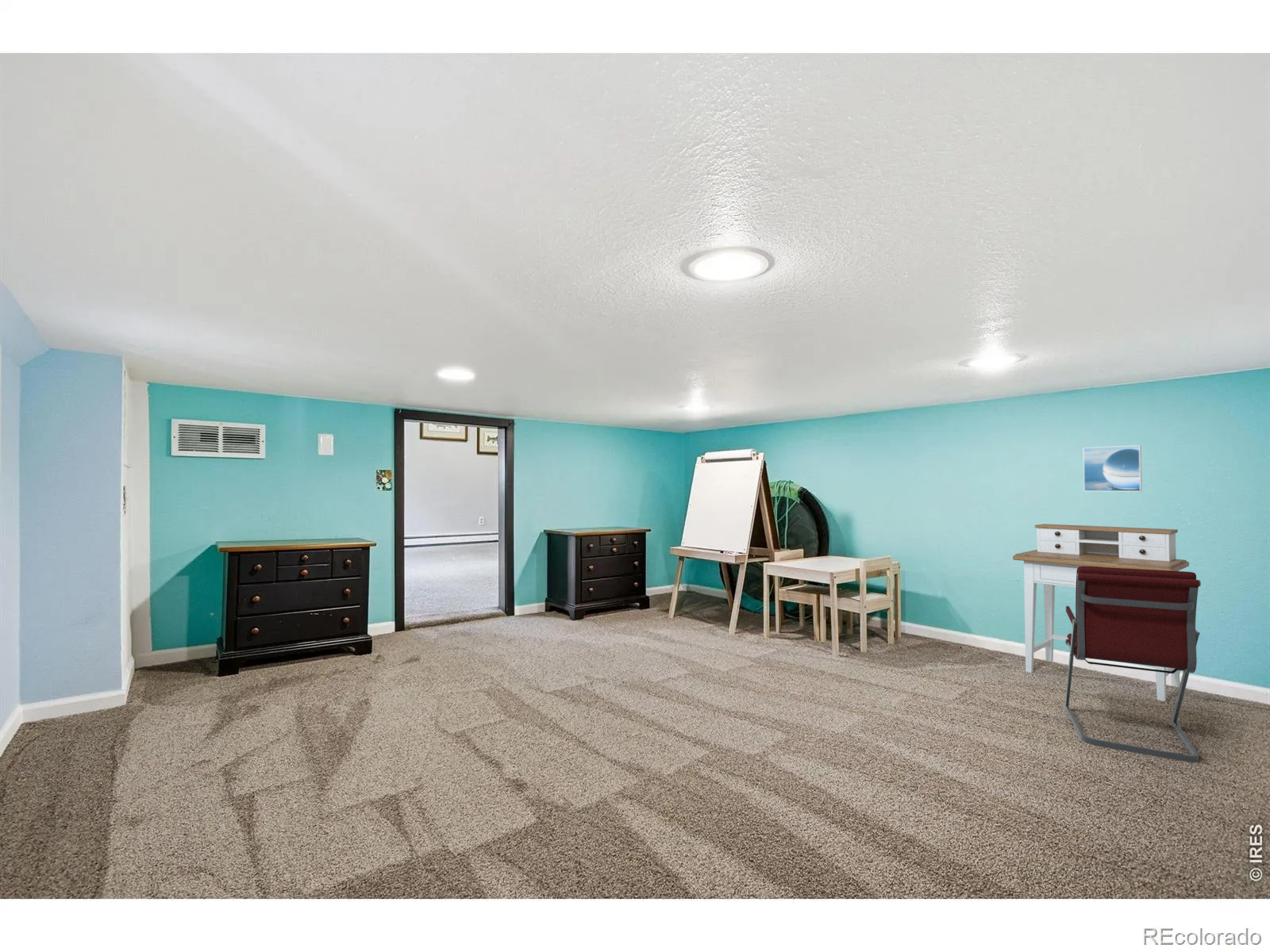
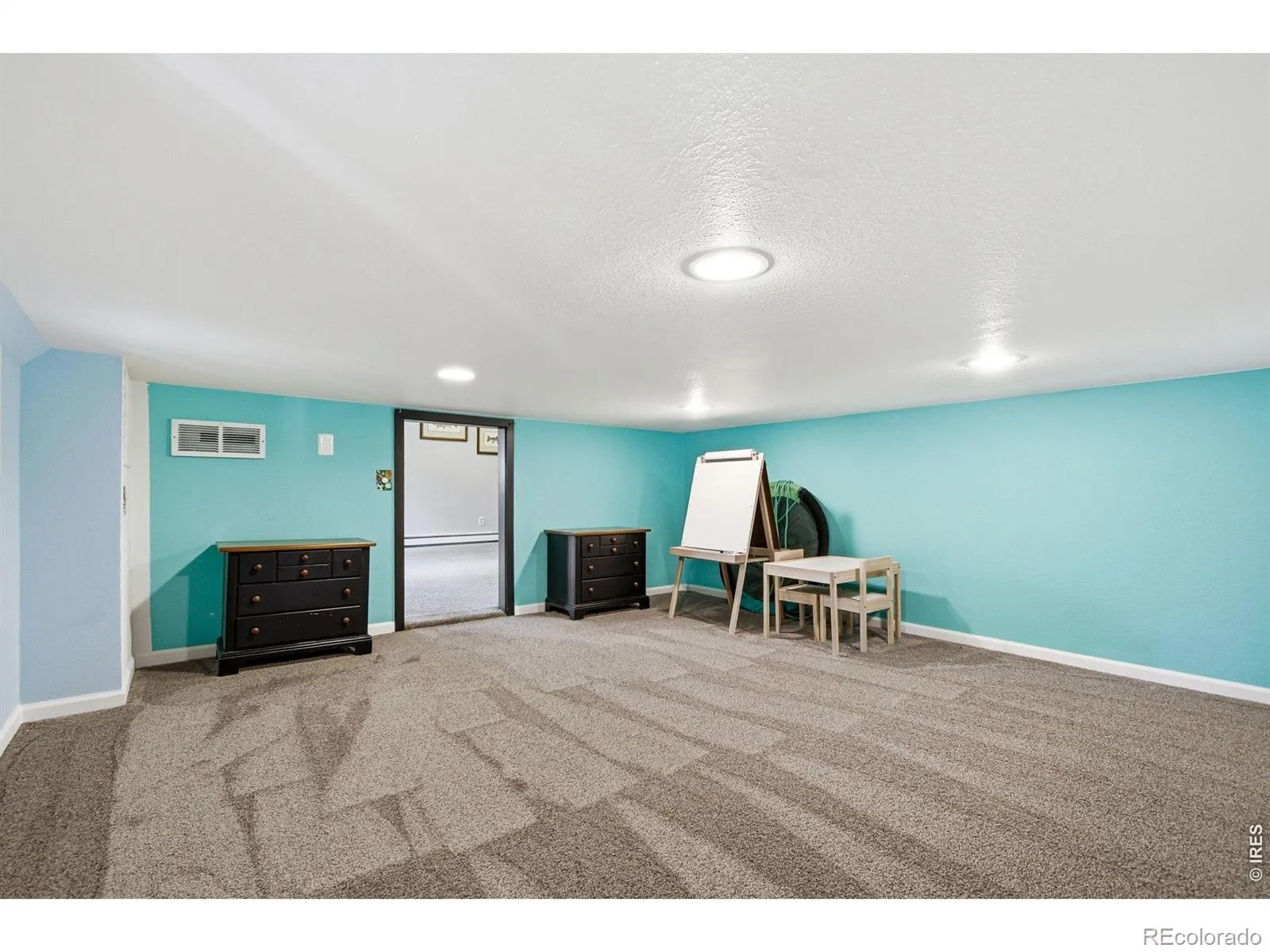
- desk (1076, 587)
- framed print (1111, 469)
- office chair (1126, 647)
